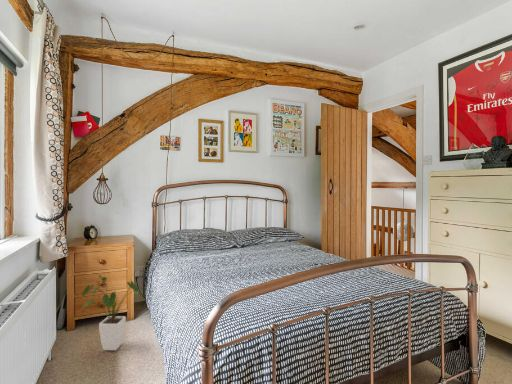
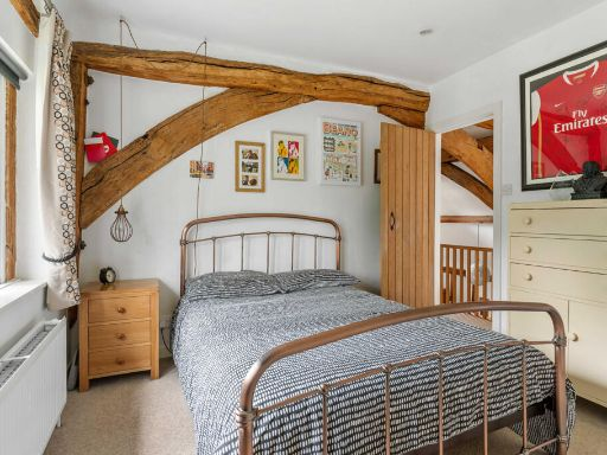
- house plant (114, 311)
